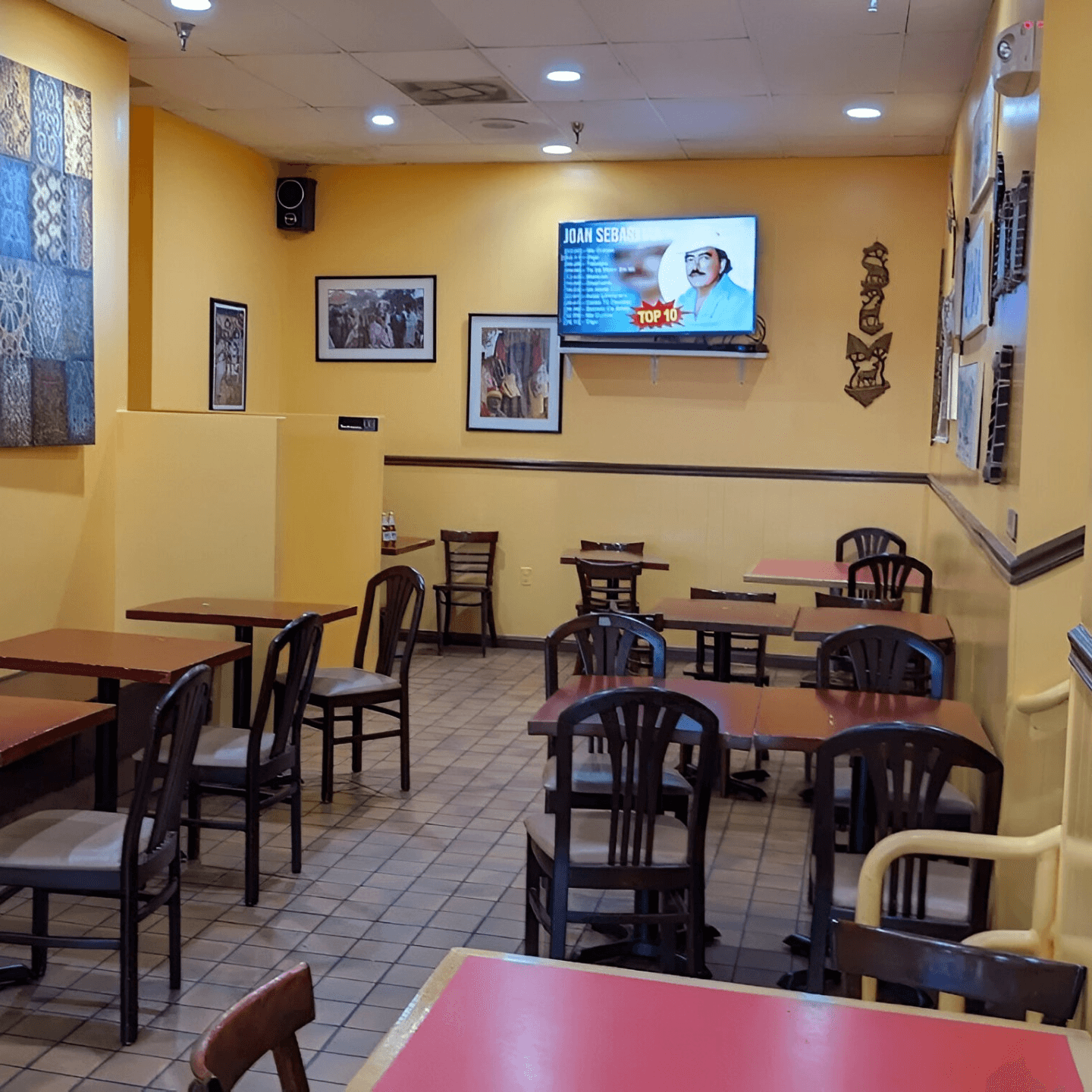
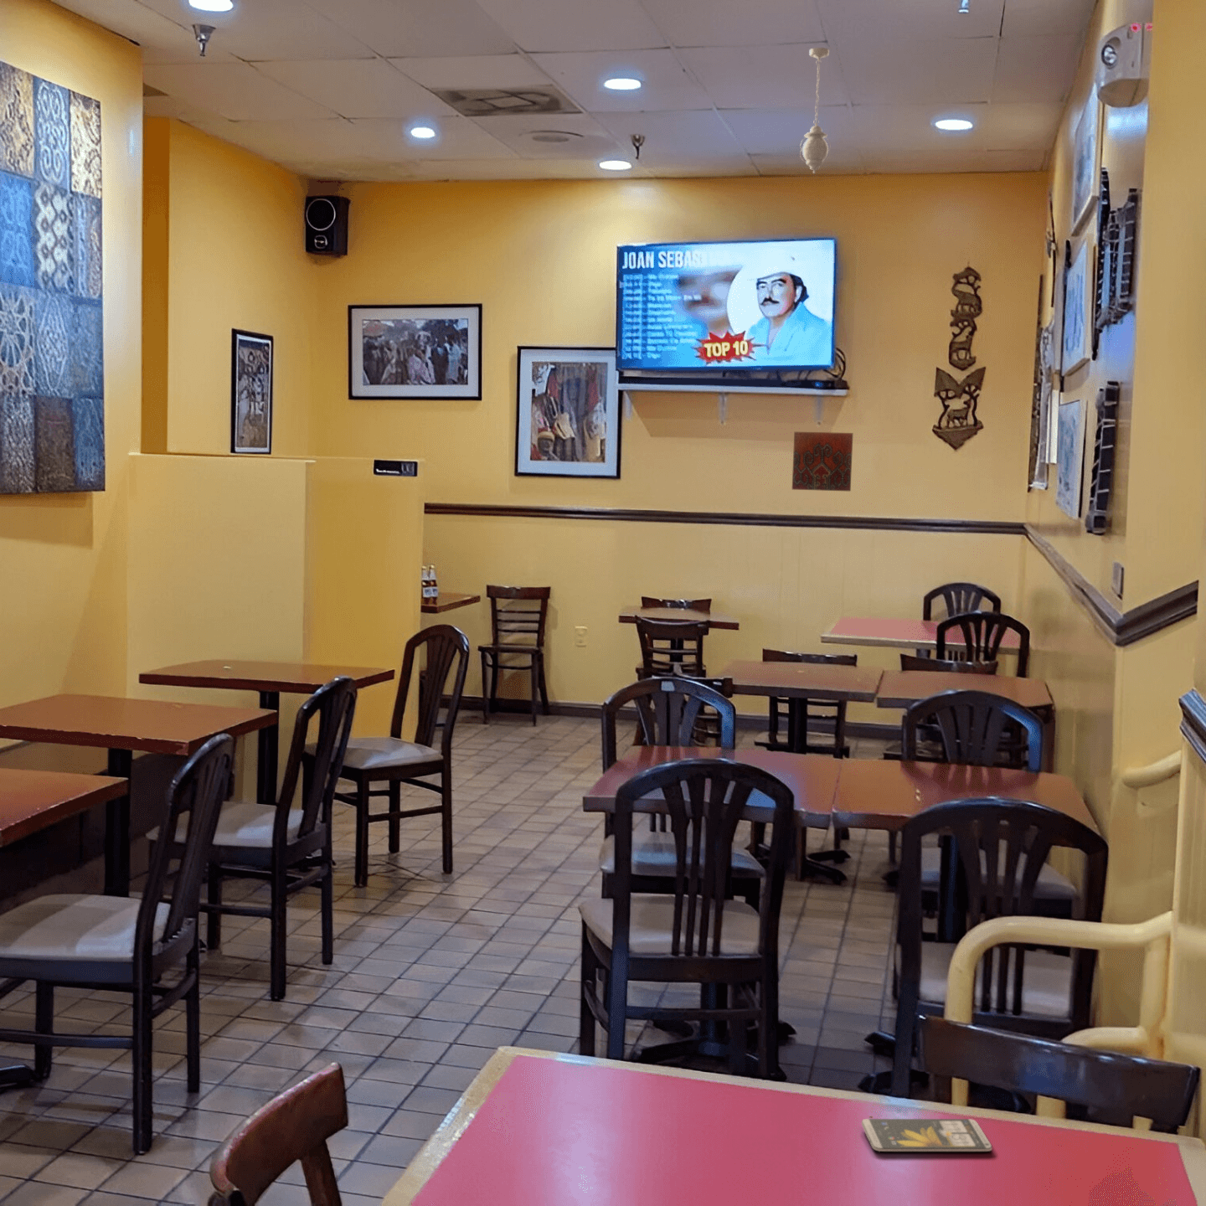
+ smartphone (925, 1135)
+ pendant light (816, 113)
+ decorative tile (822, 462)
